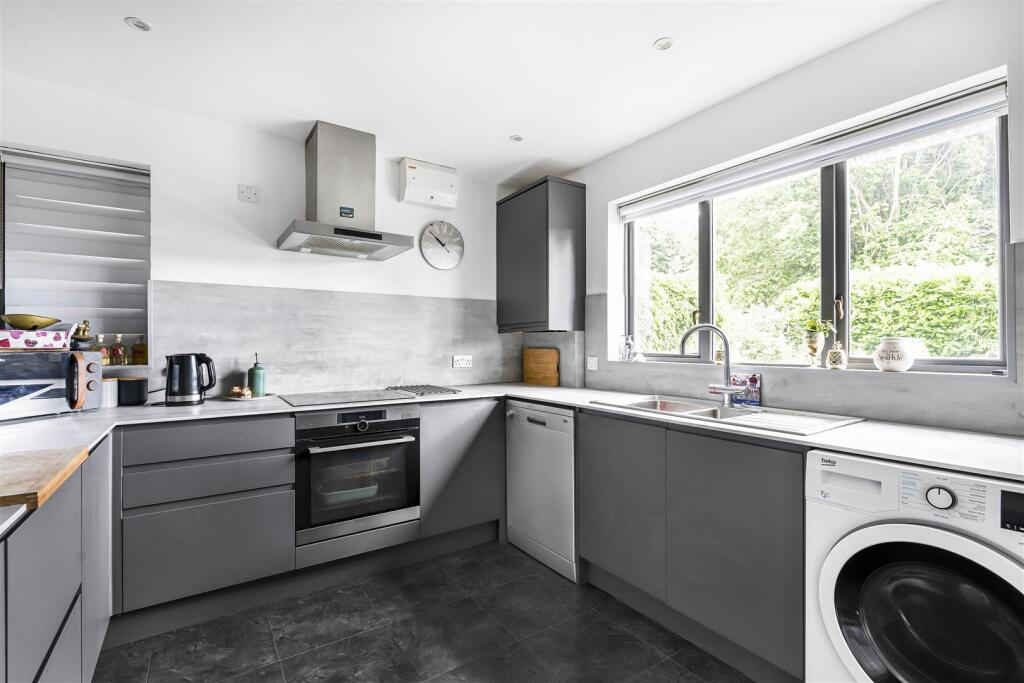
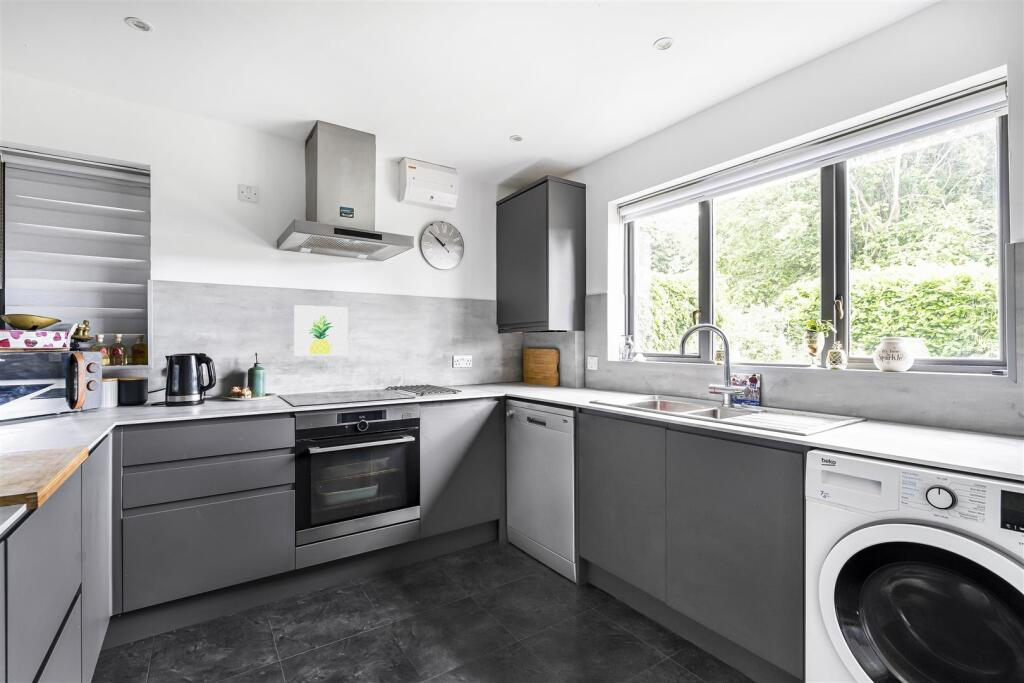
+ wall art (321, 331)
